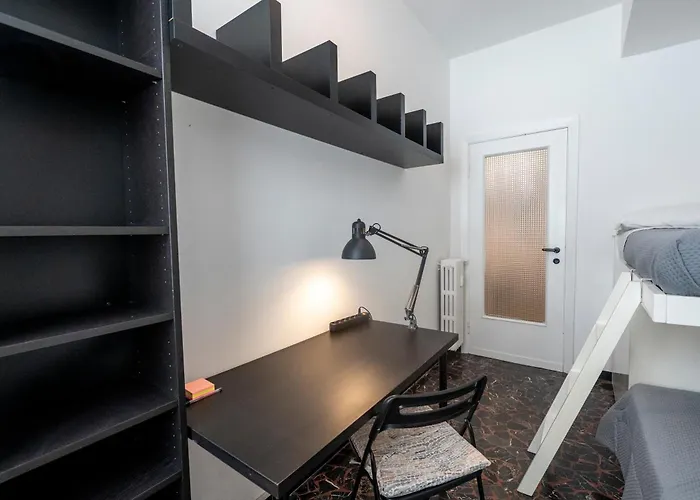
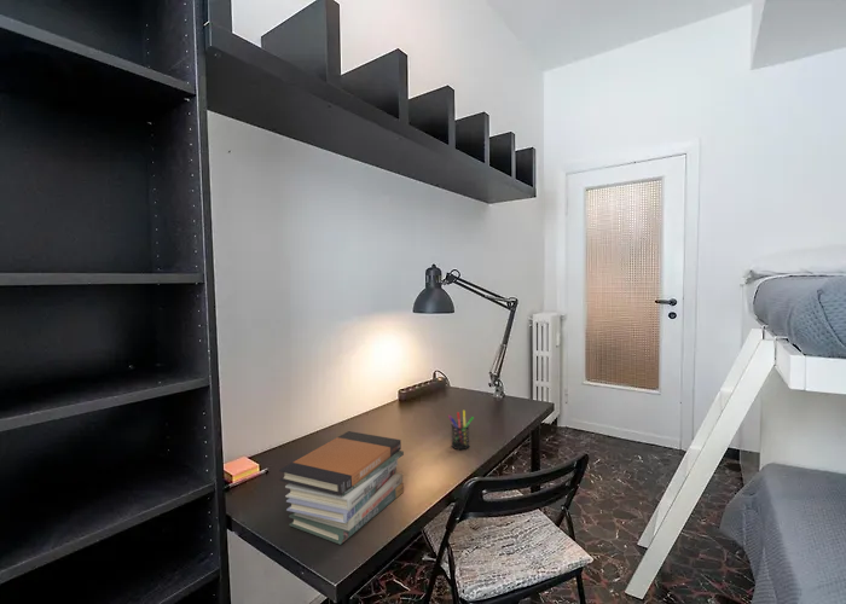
+ pen holder (462, 428)
+ book stack (346, 481)
